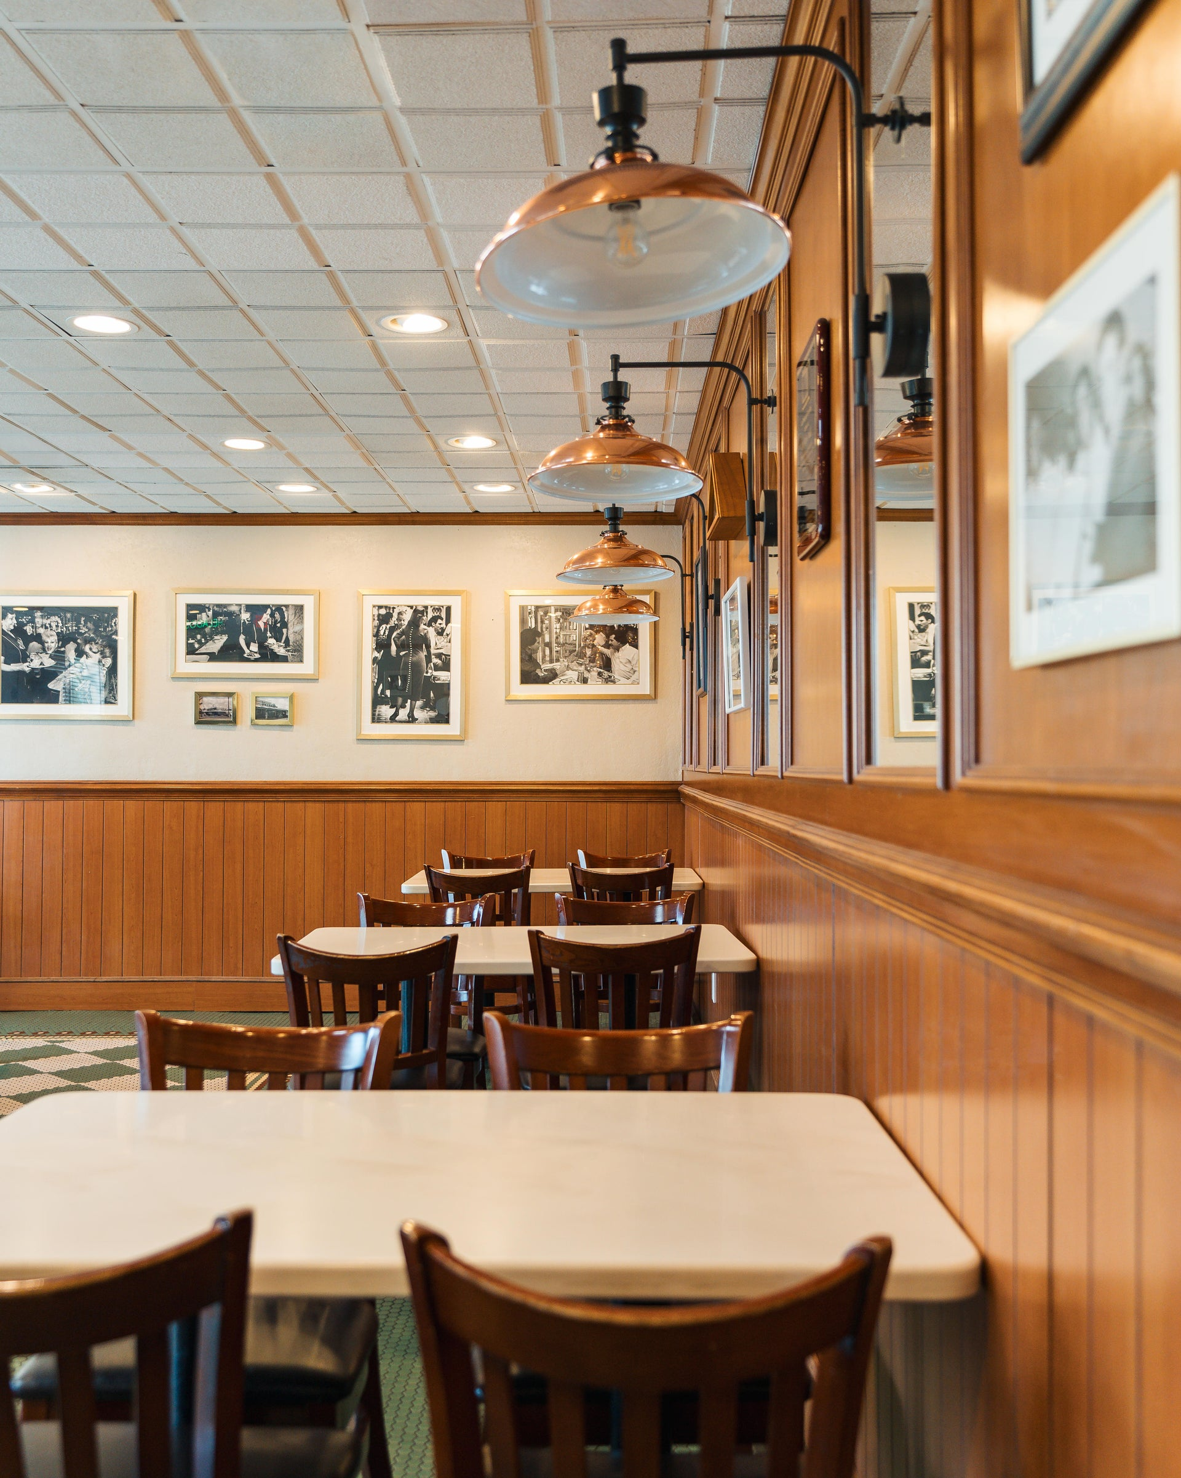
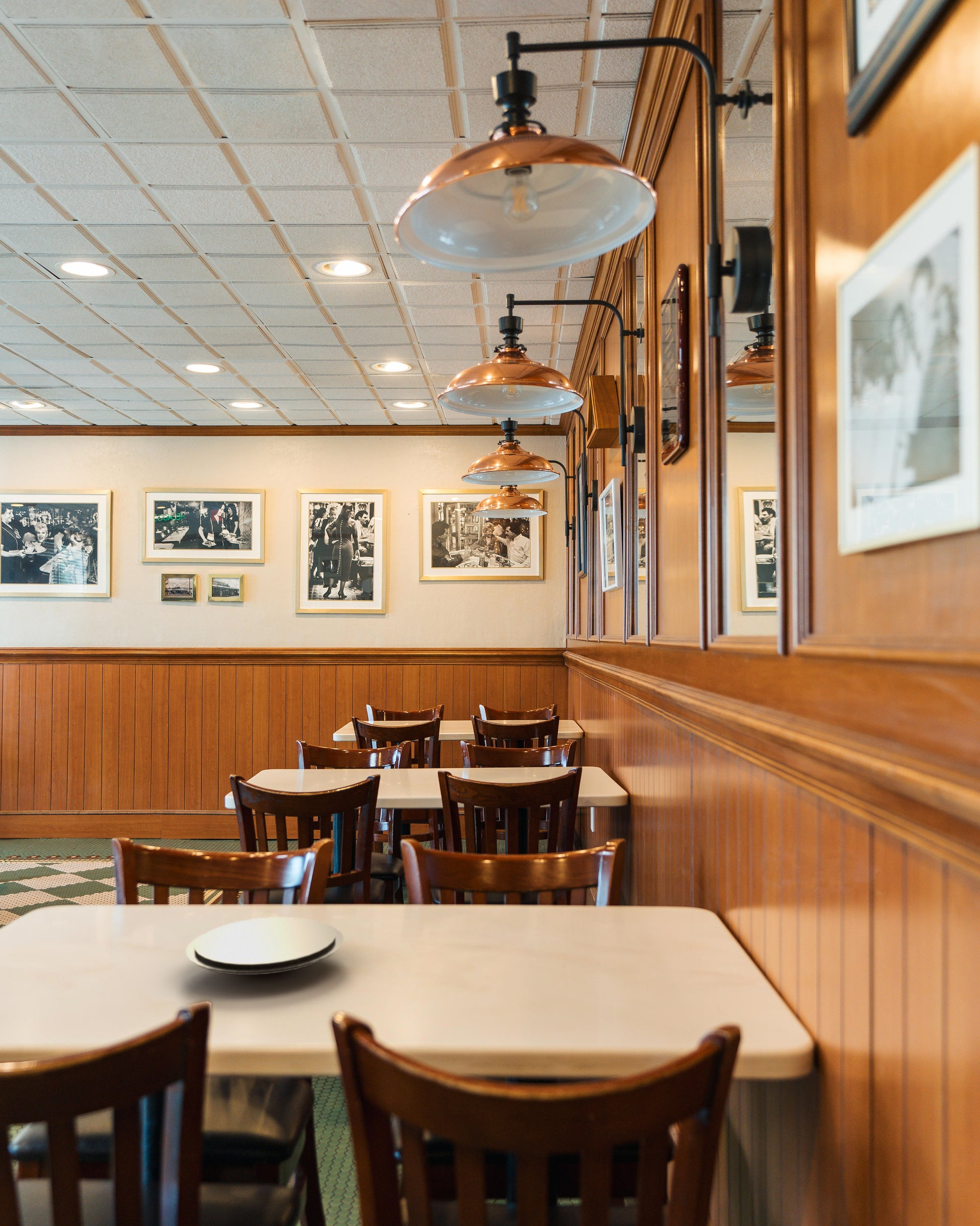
+ plate (266, 953)
